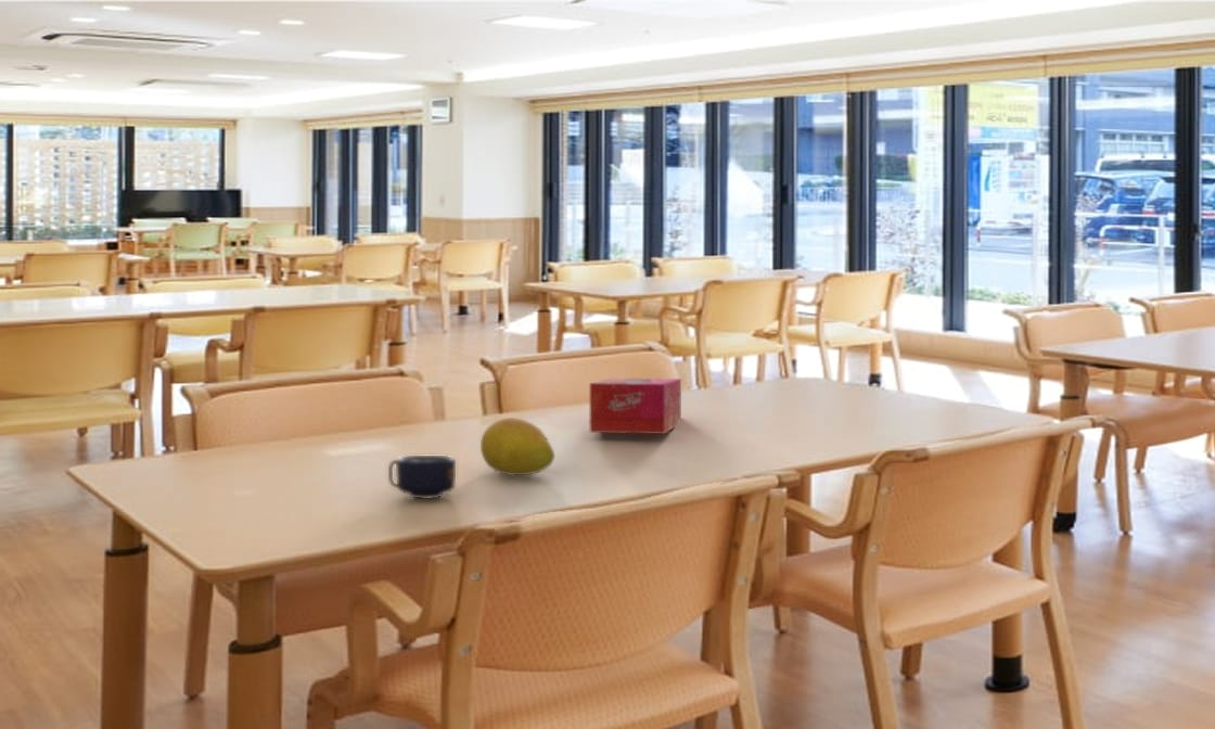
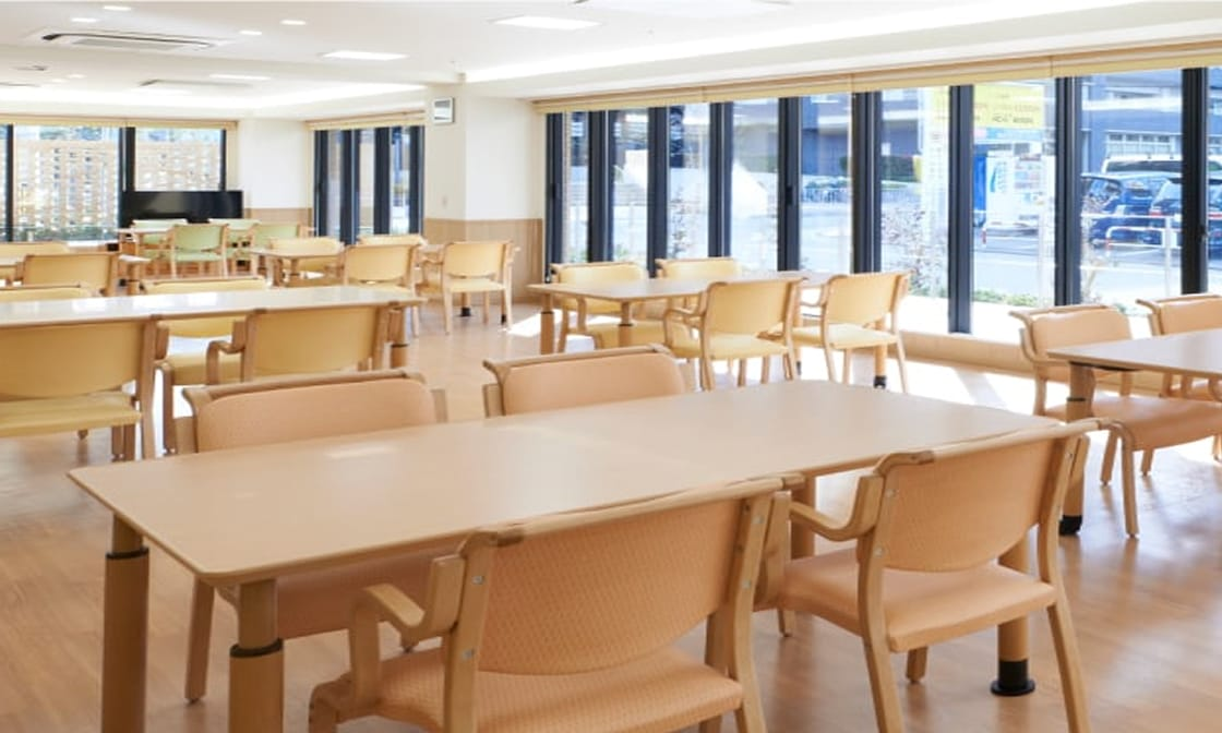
- tissue box (637, 404)
- mug (420, 476)
- fruit (519, 446)
